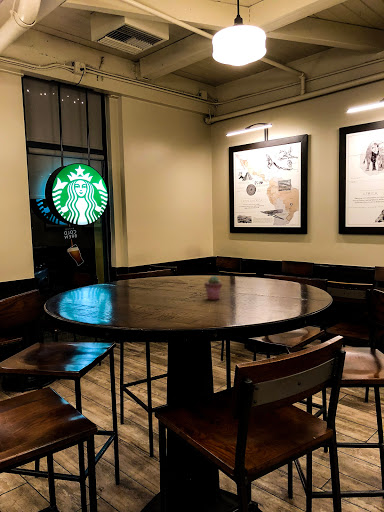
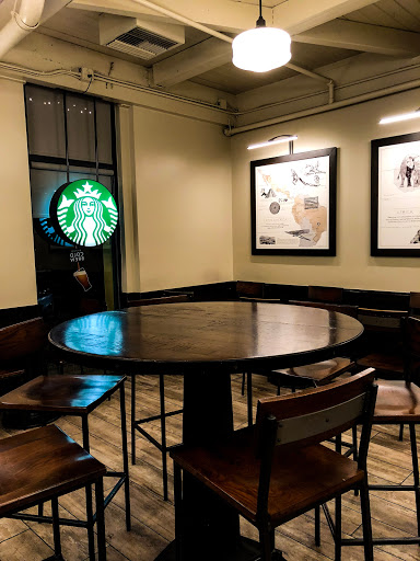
- potted succulent (213, 287)
